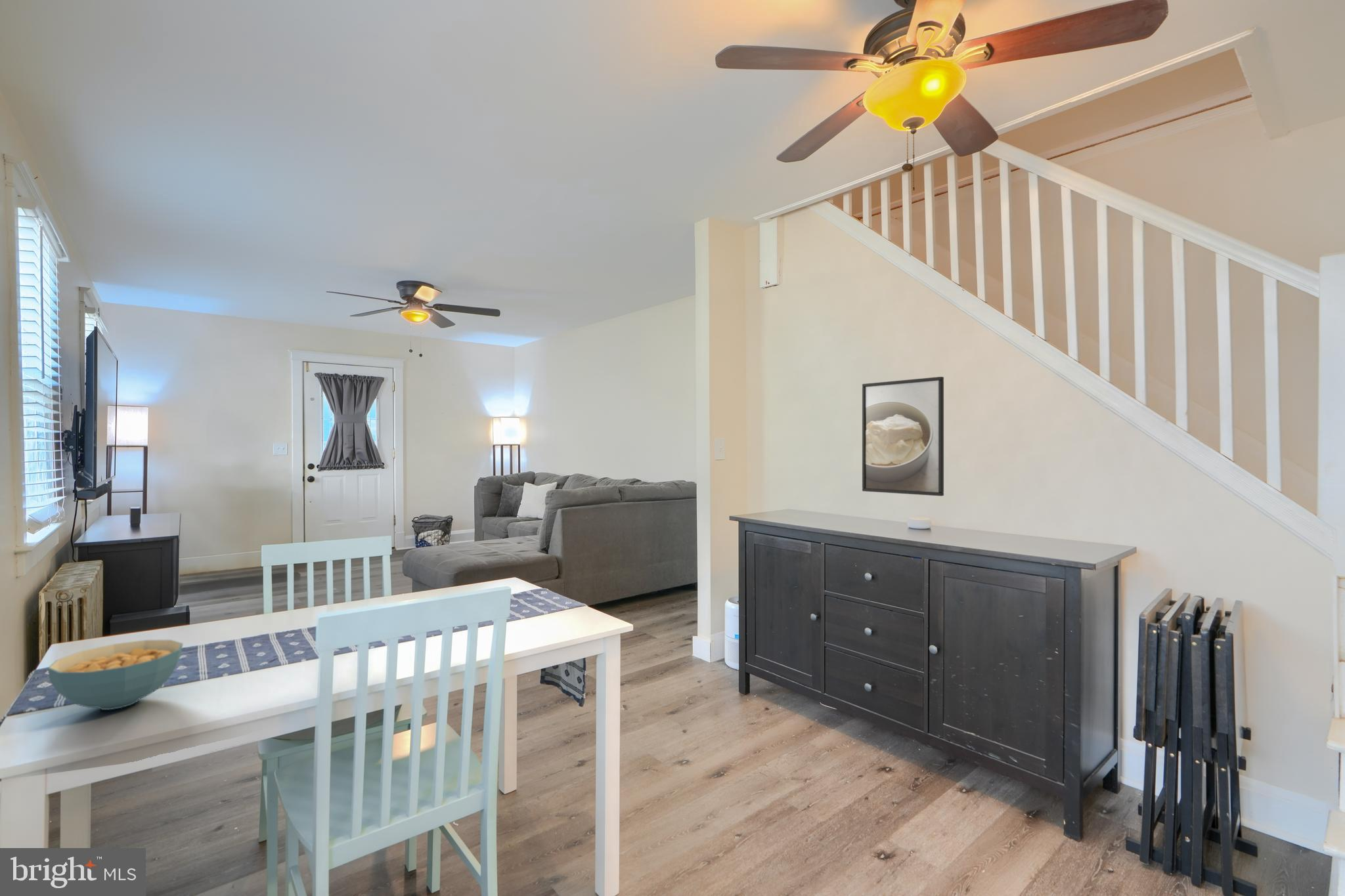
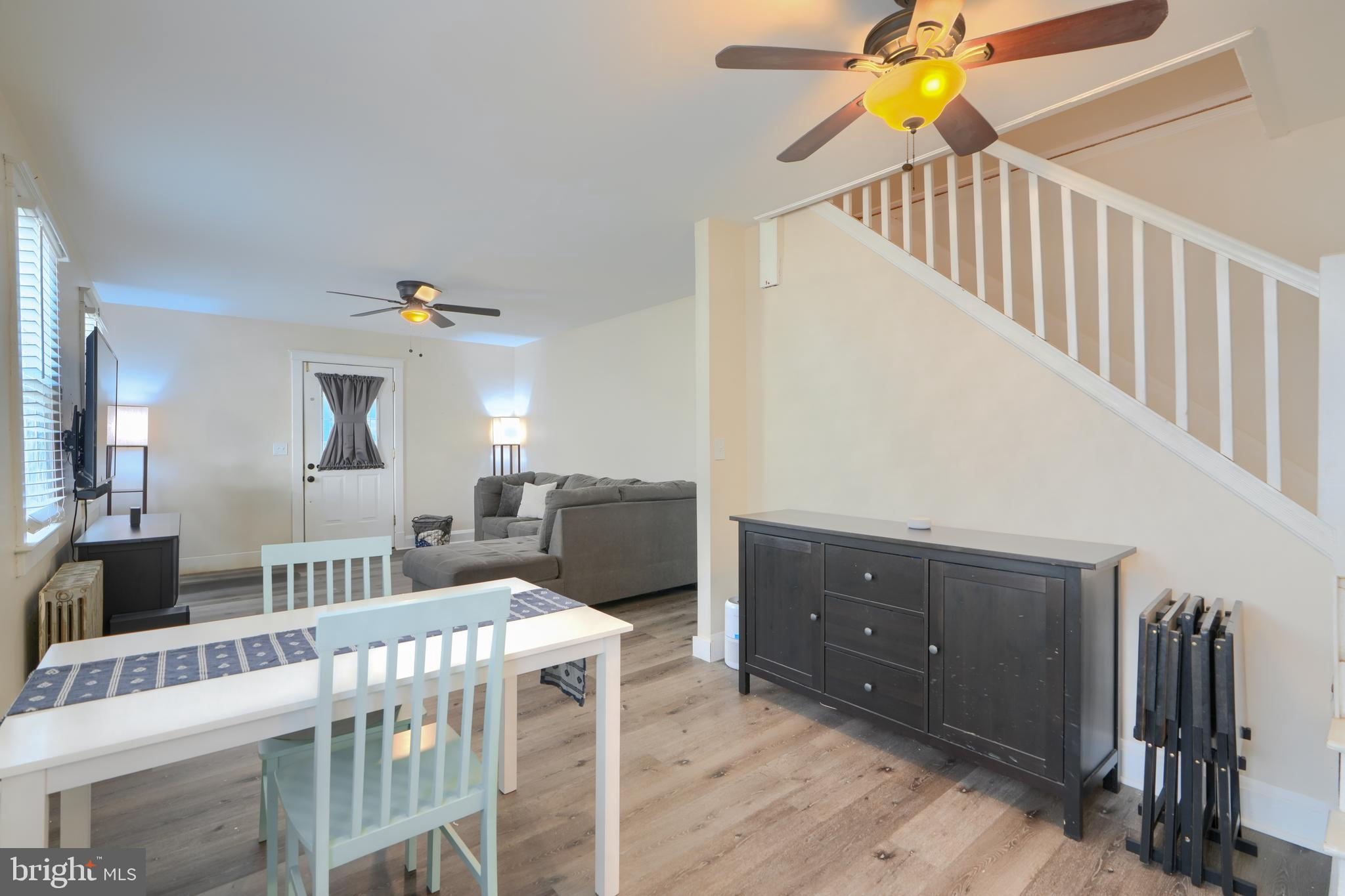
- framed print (900, 437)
- cereal bowl (119, 679)
